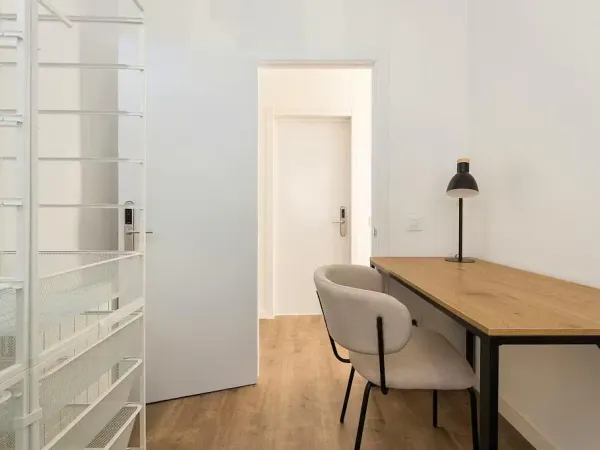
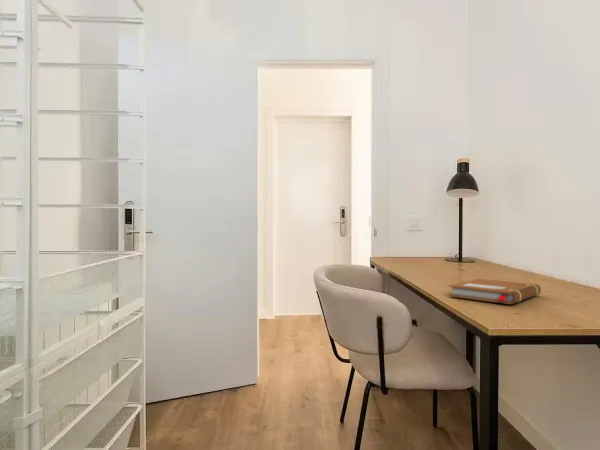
+ notebook (494, 290)
